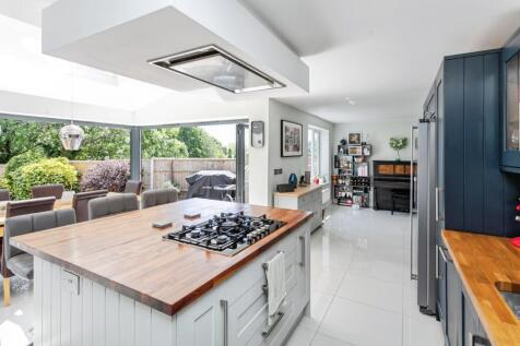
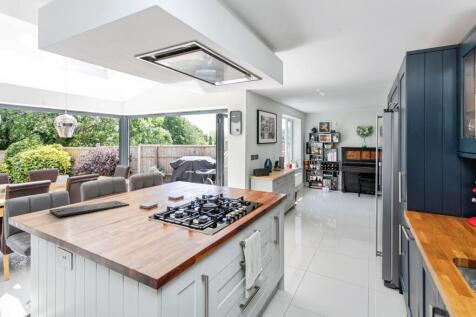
+ cutting board (91, 207)
